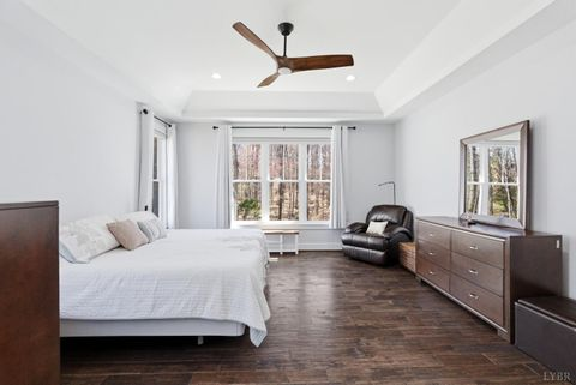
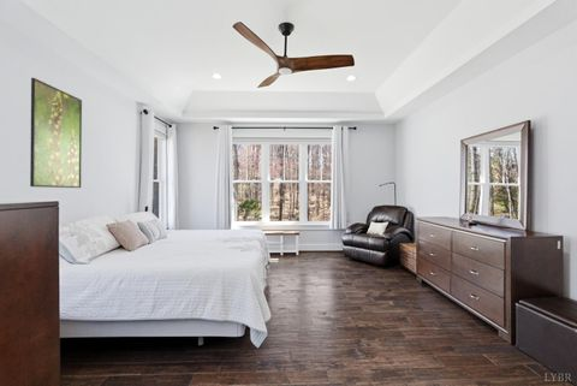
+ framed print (58, 138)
